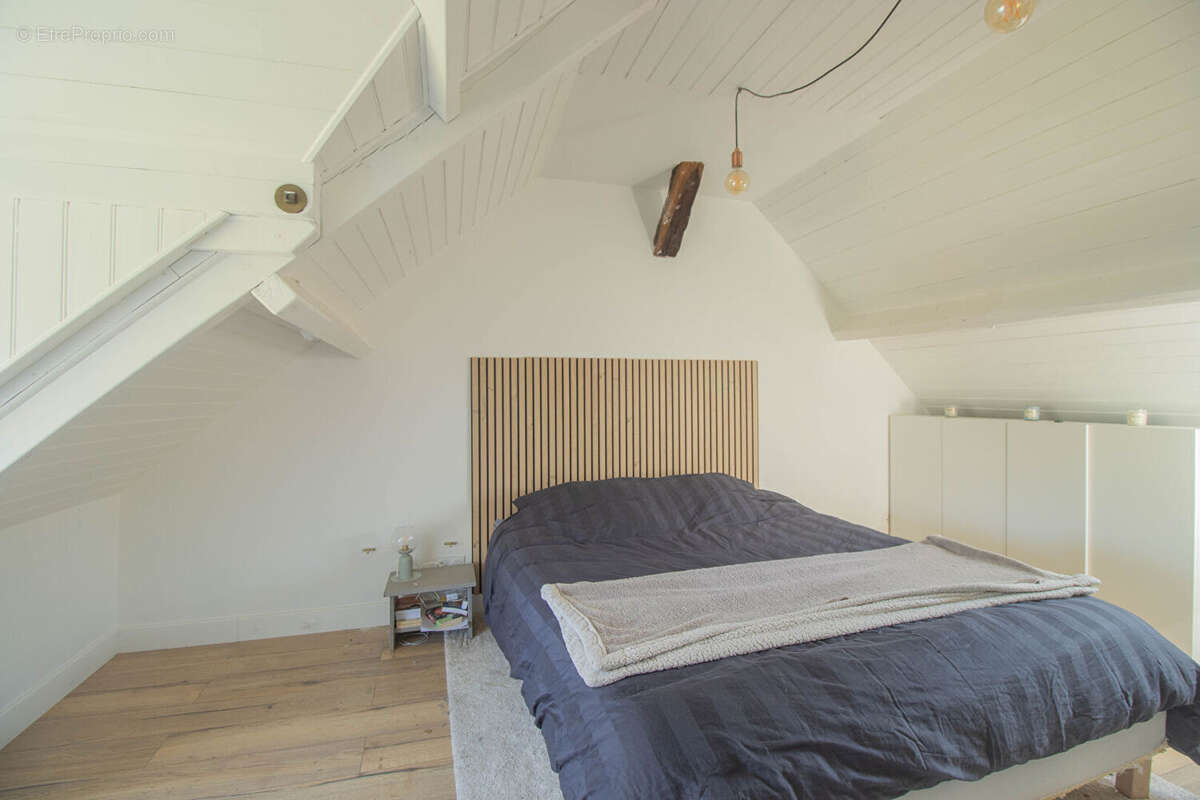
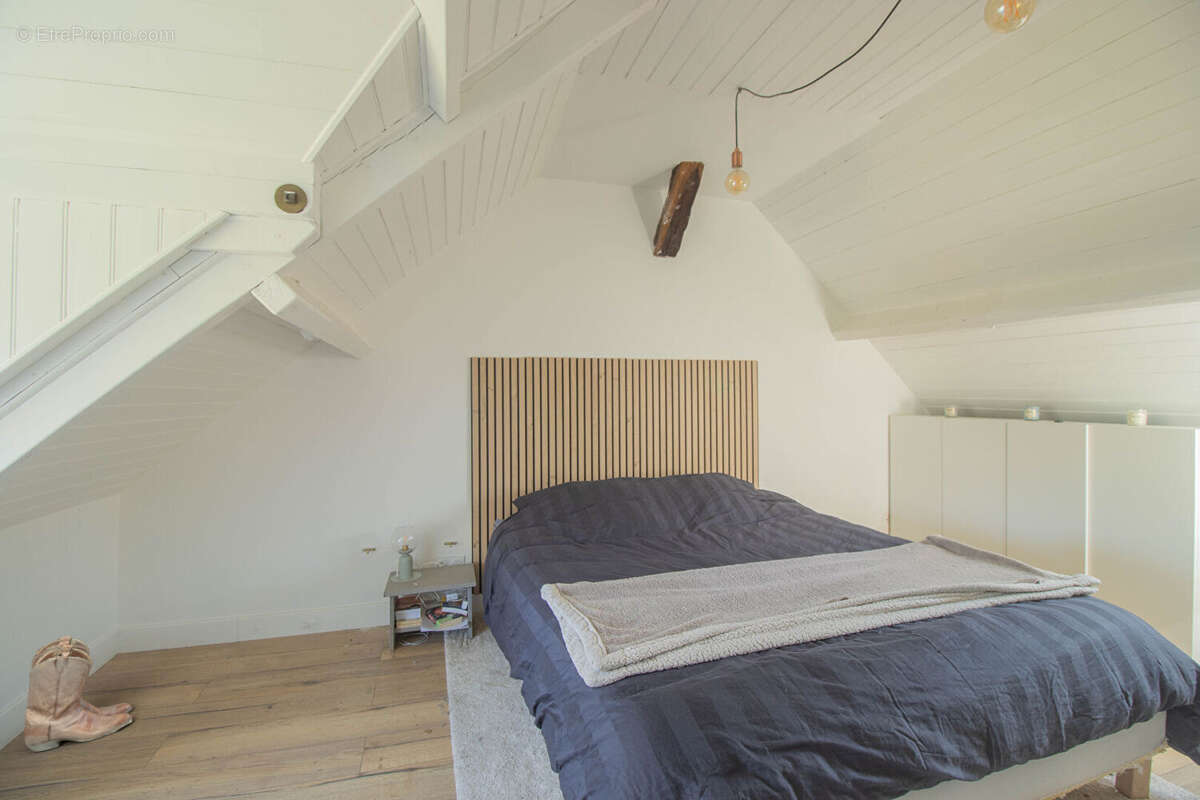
+ boots (83, 684)
